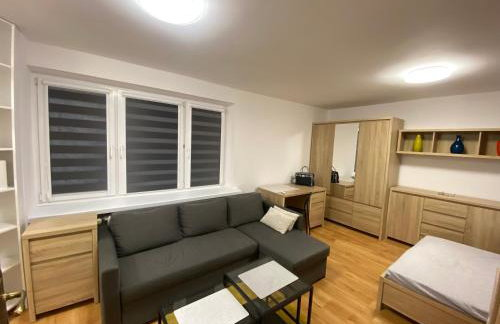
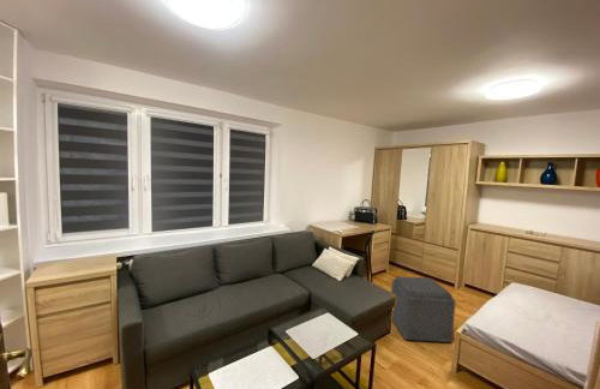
+ ottoman (419, 305)
